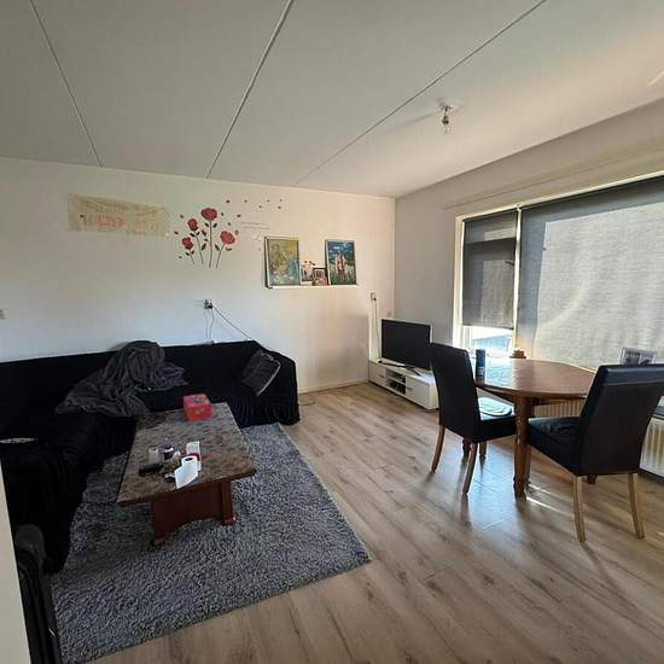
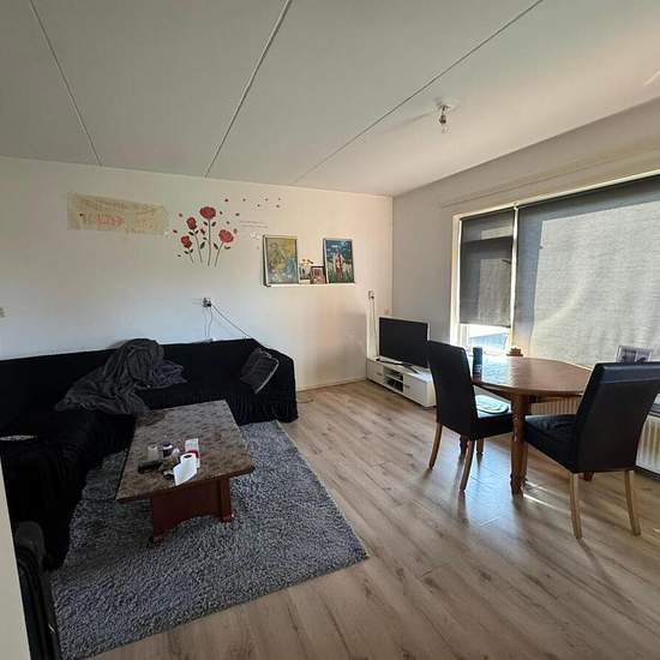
- tissue box (197, 406)
